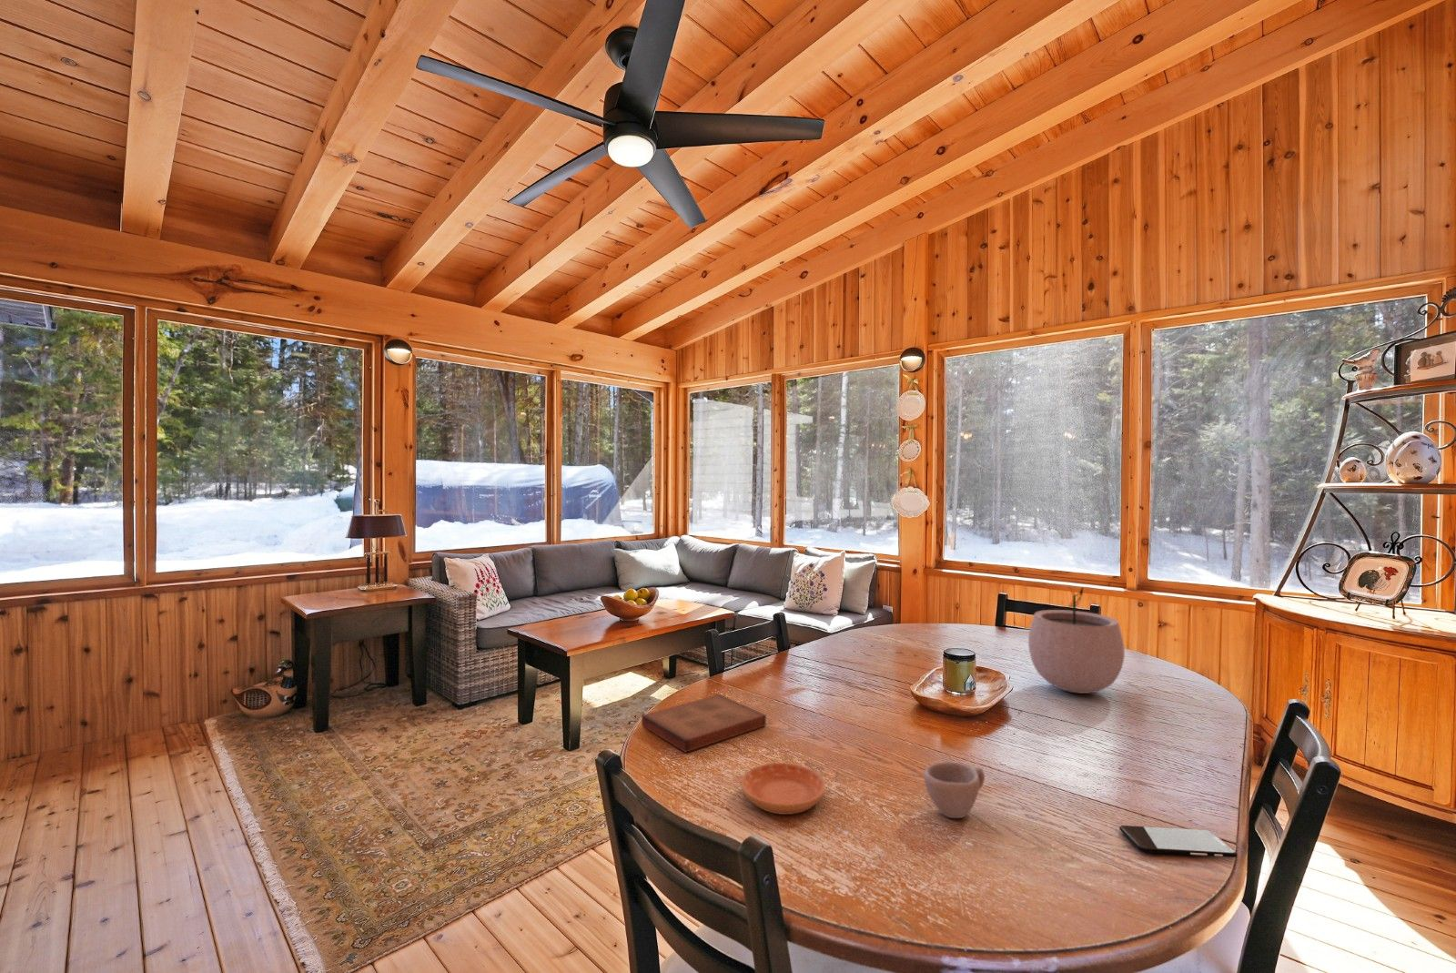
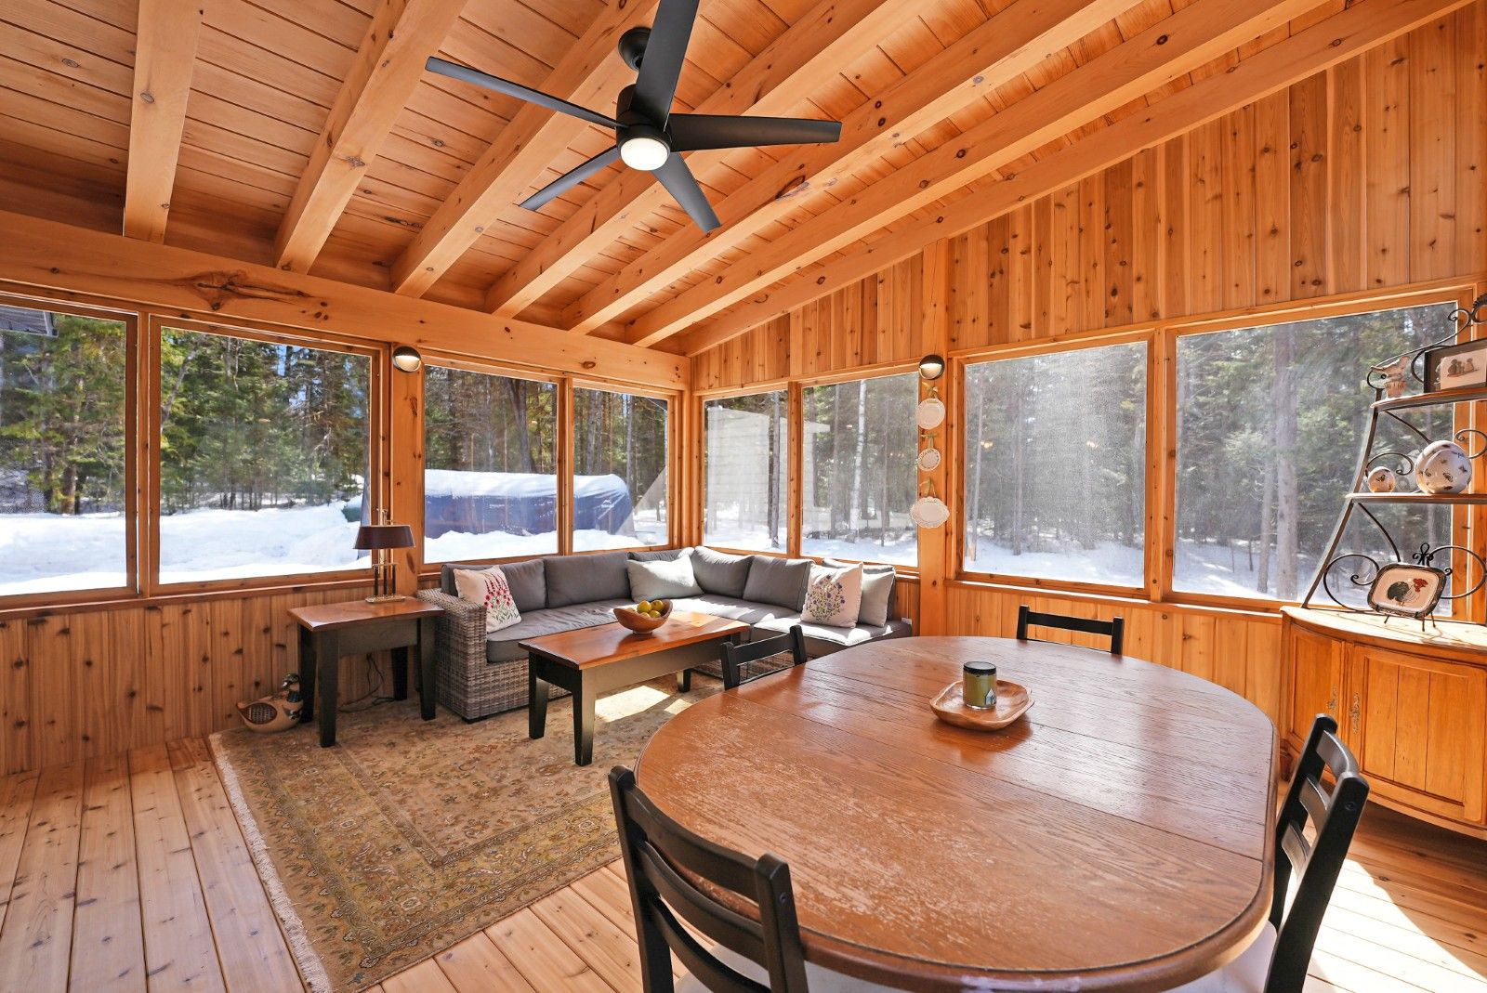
- saucer (783, 789)
- cup (957, 791)
- smartphone (1176, 841)
- book (704, 720)
- plant pot (1075, 637)
